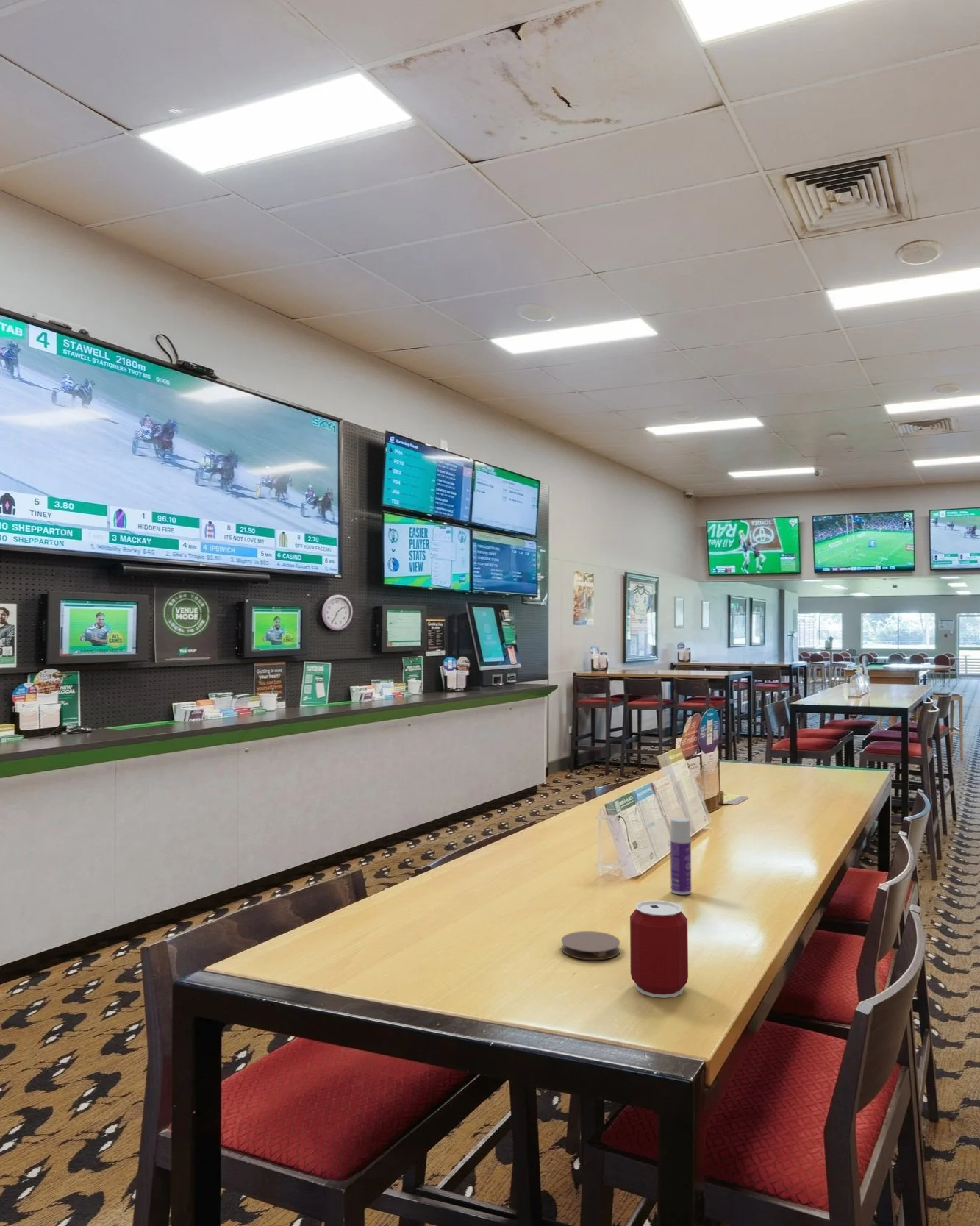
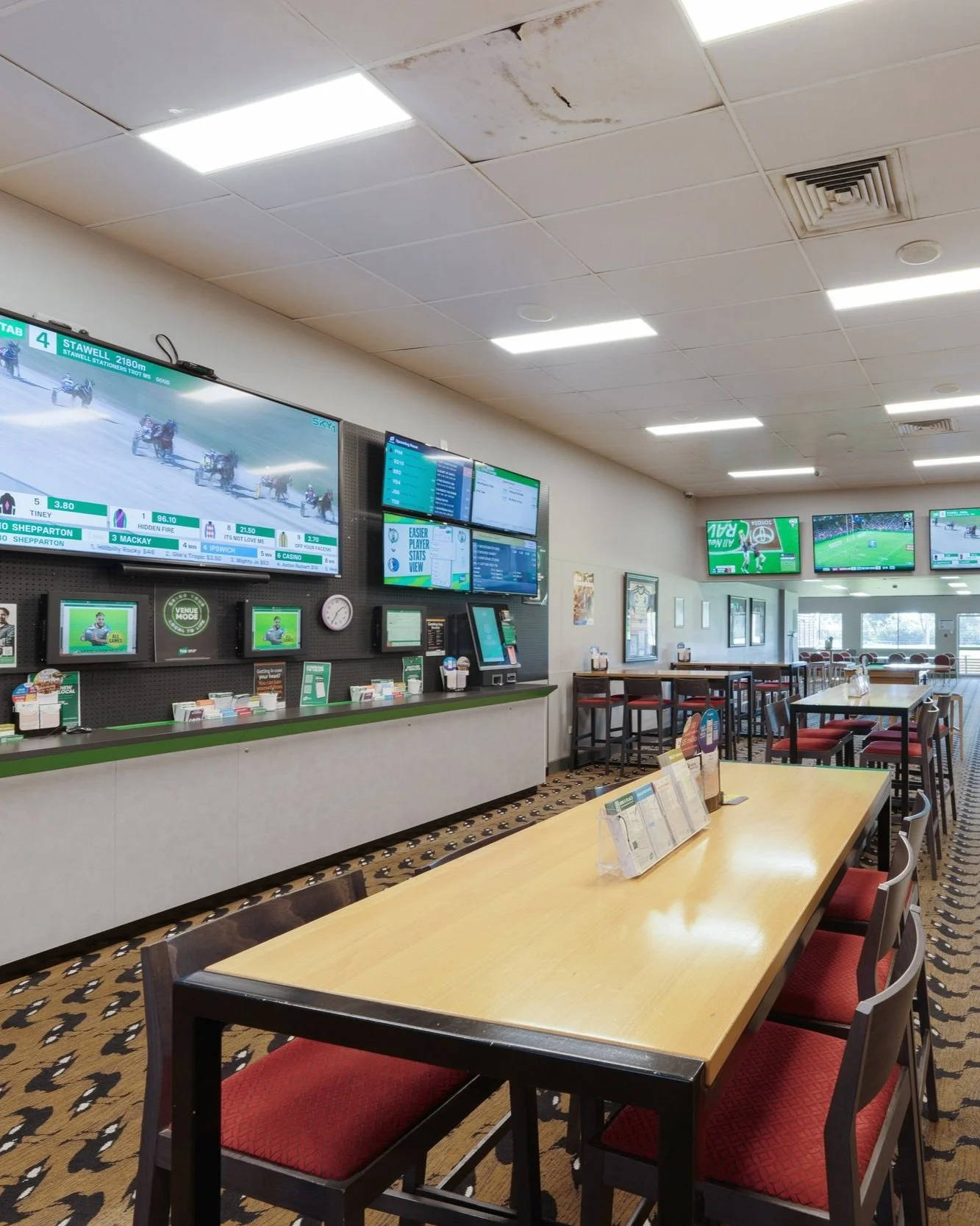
- coaster (590, 944)
- can (658, 947)
- bottle (680, 855)
